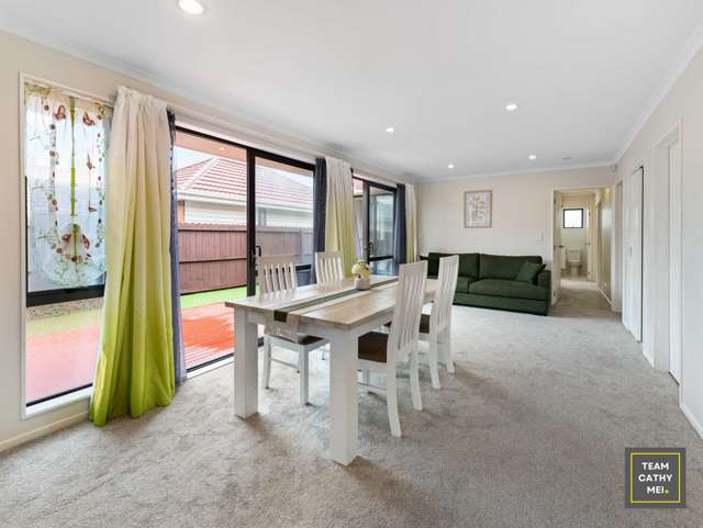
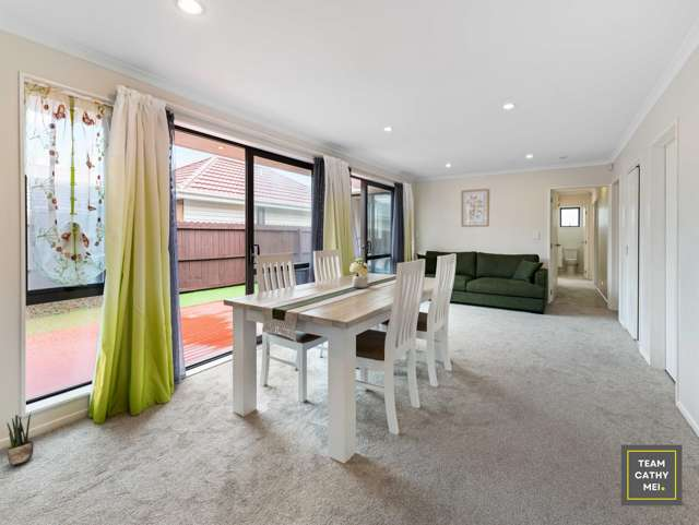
+ potted plant (20, 437)
